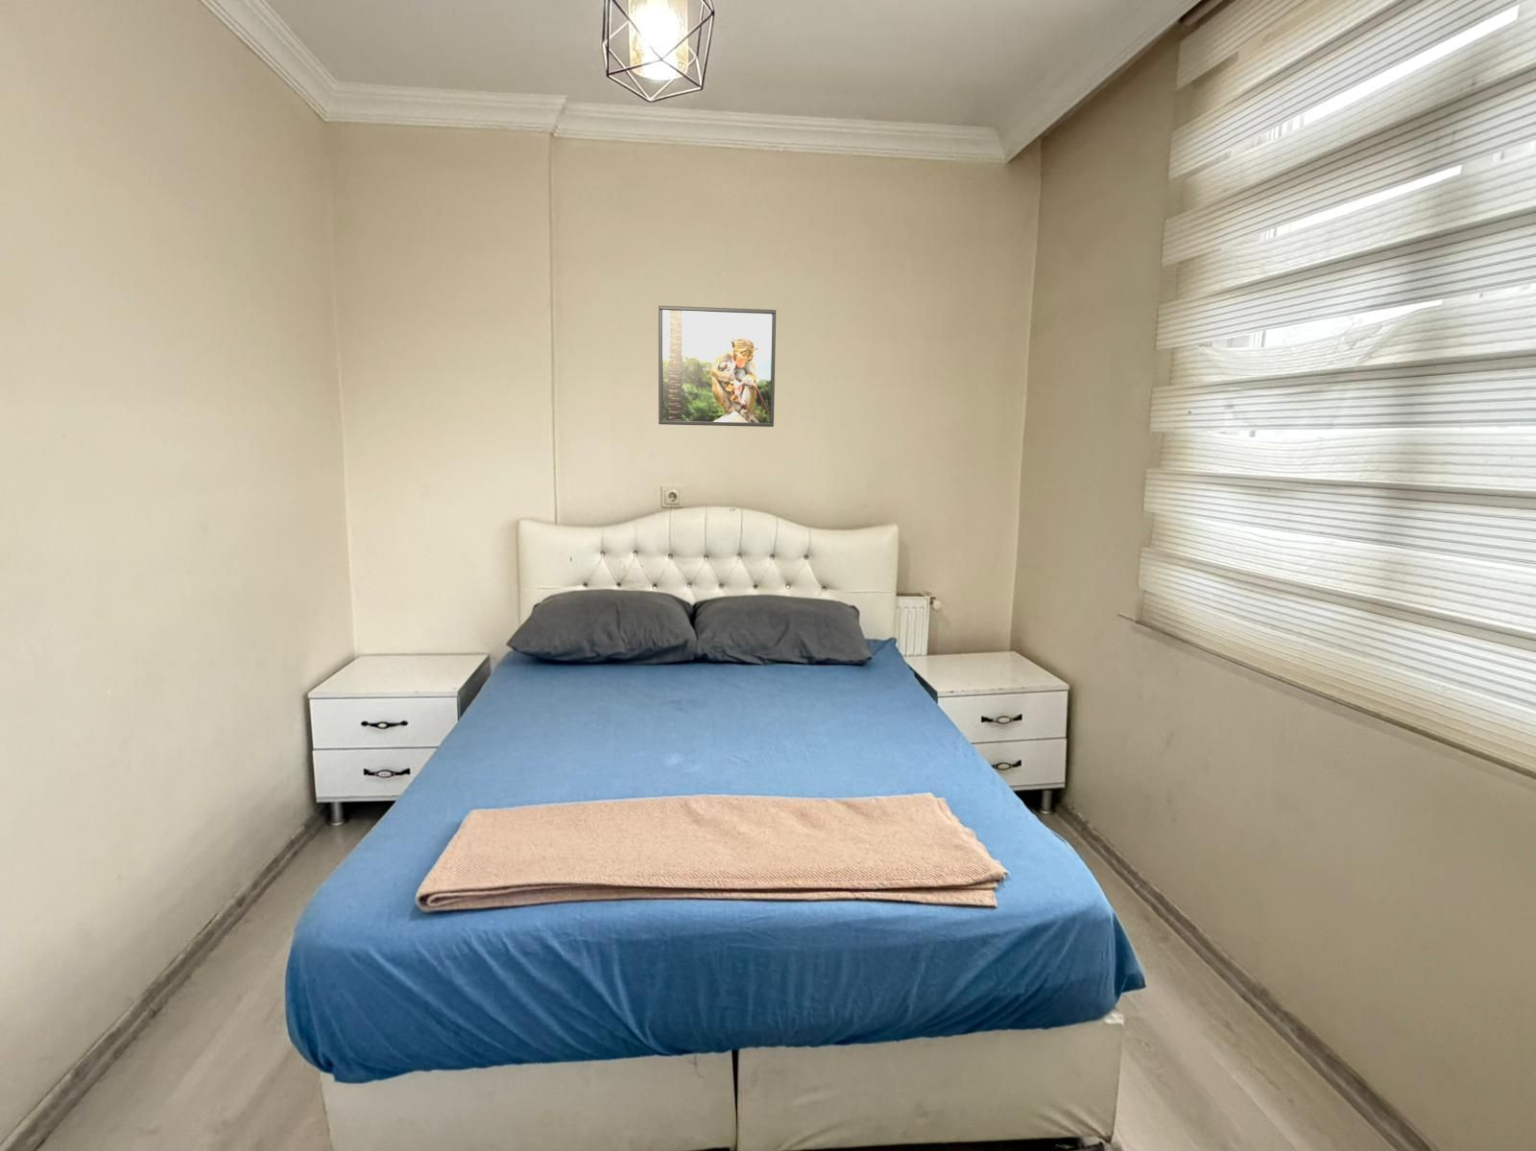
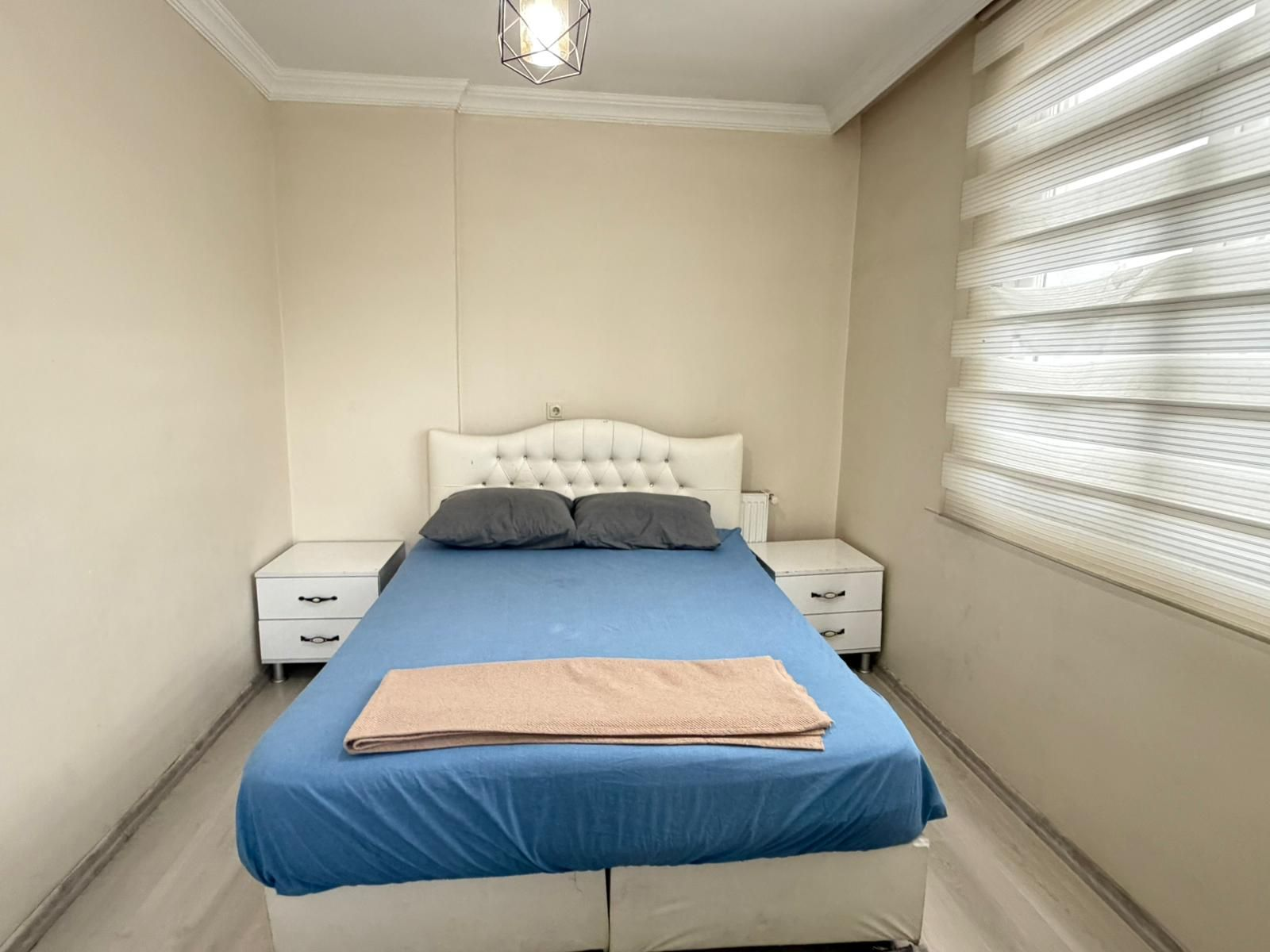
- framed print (716, 368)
